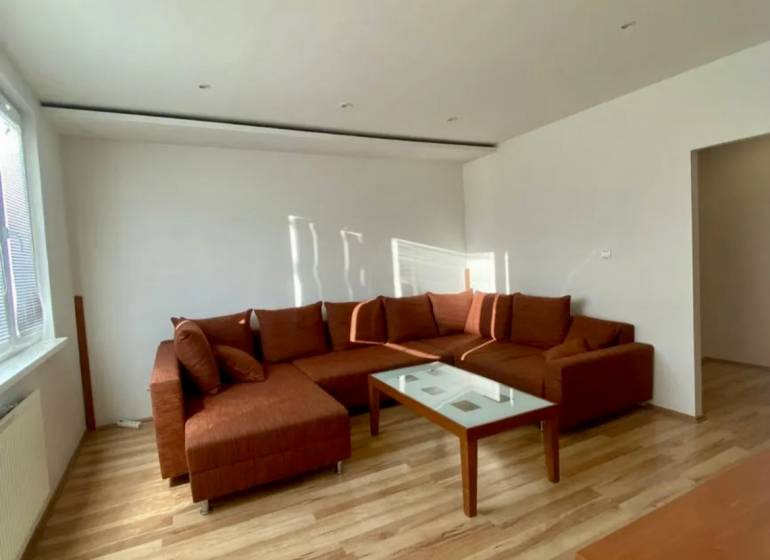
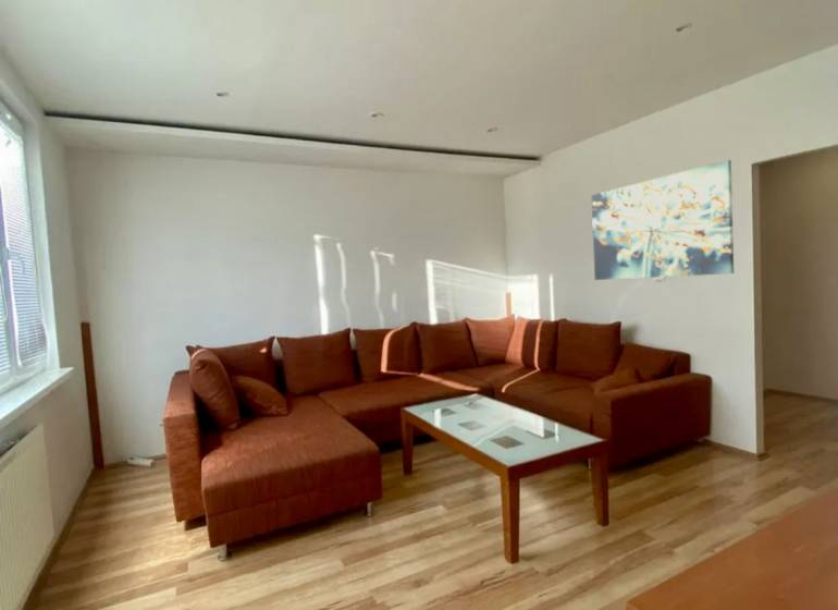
+ wall art (652, 229)
